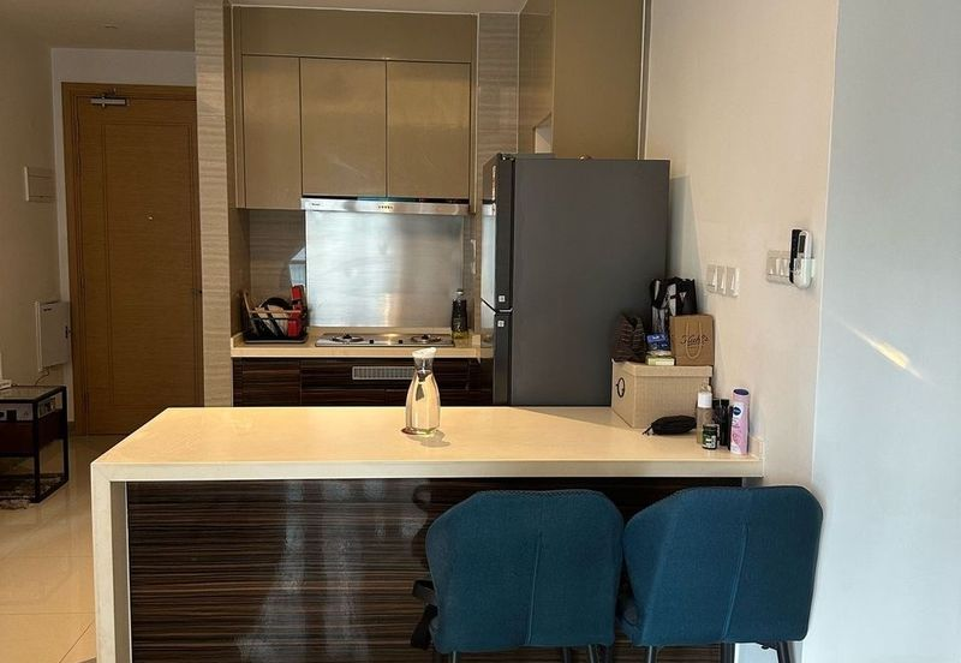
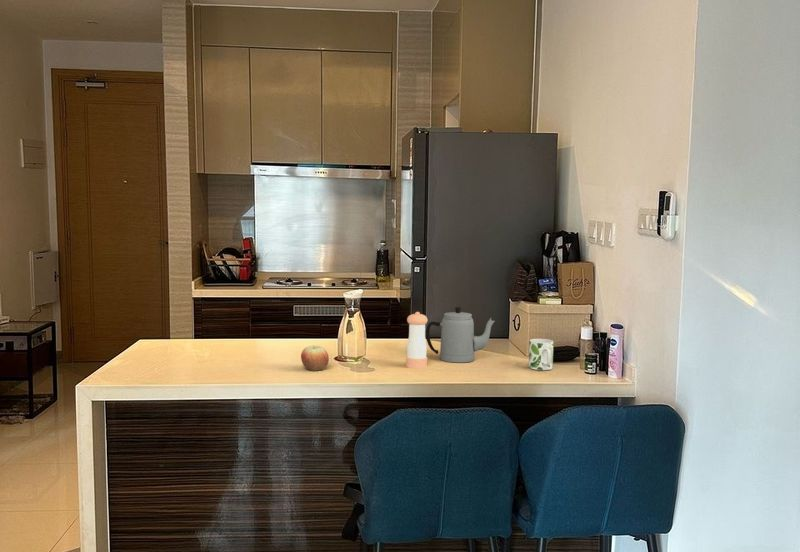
+ teapot (460, 333)
+ mug (542, 355)
+ apple (314, 358)
+ pepper shaker (416, 339)
